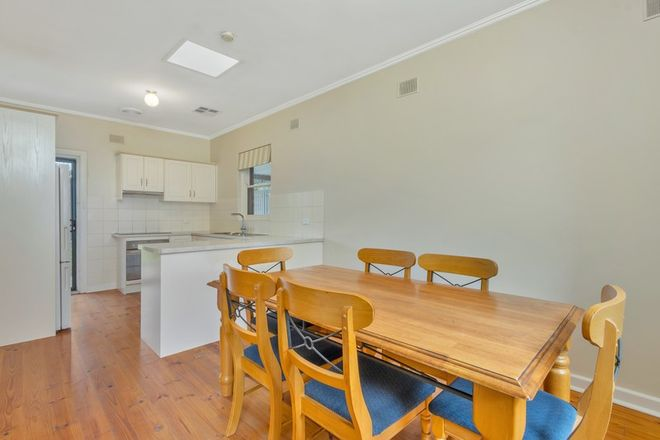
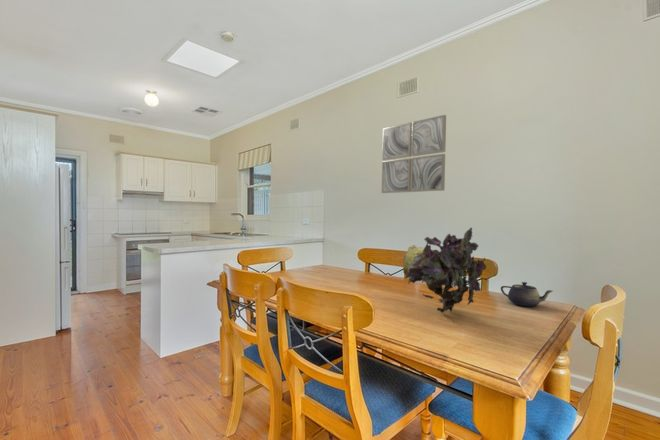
+ wall art (410, 156)
+ teapot (525, 293)
+ plant (441, 270)
